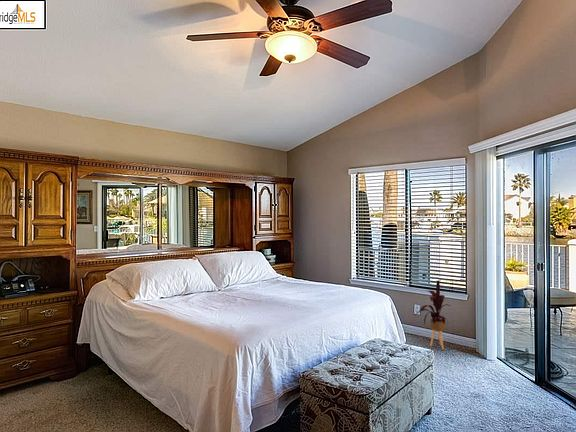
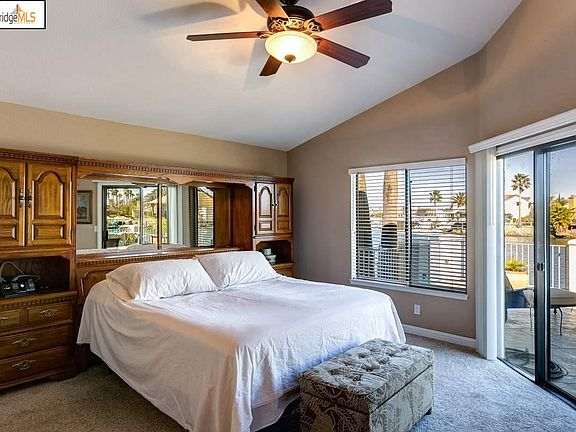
- house plant (433, 312)
